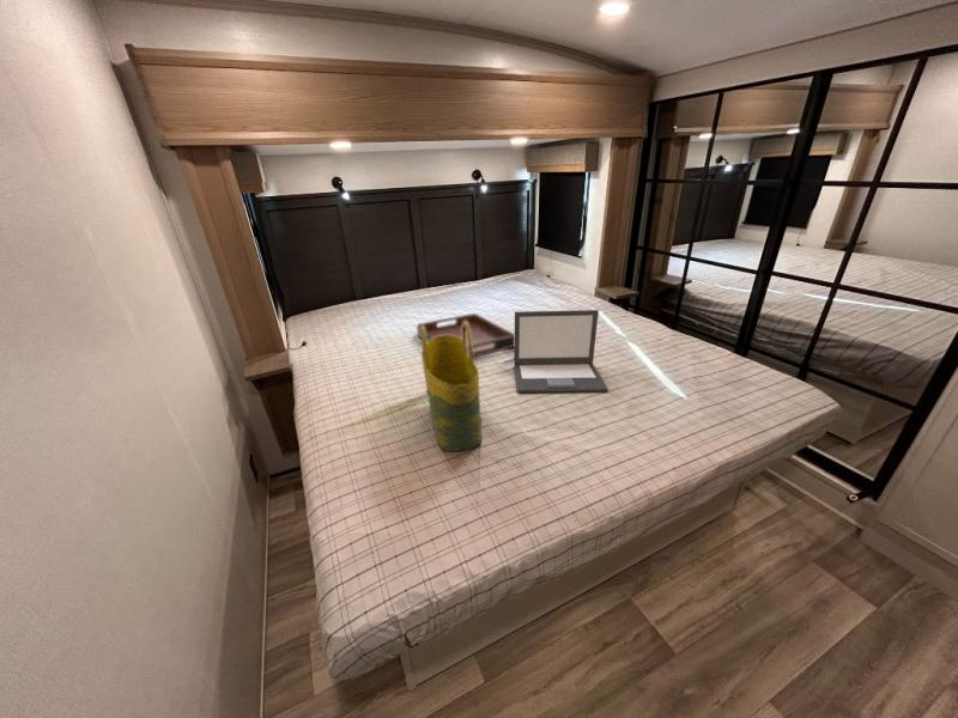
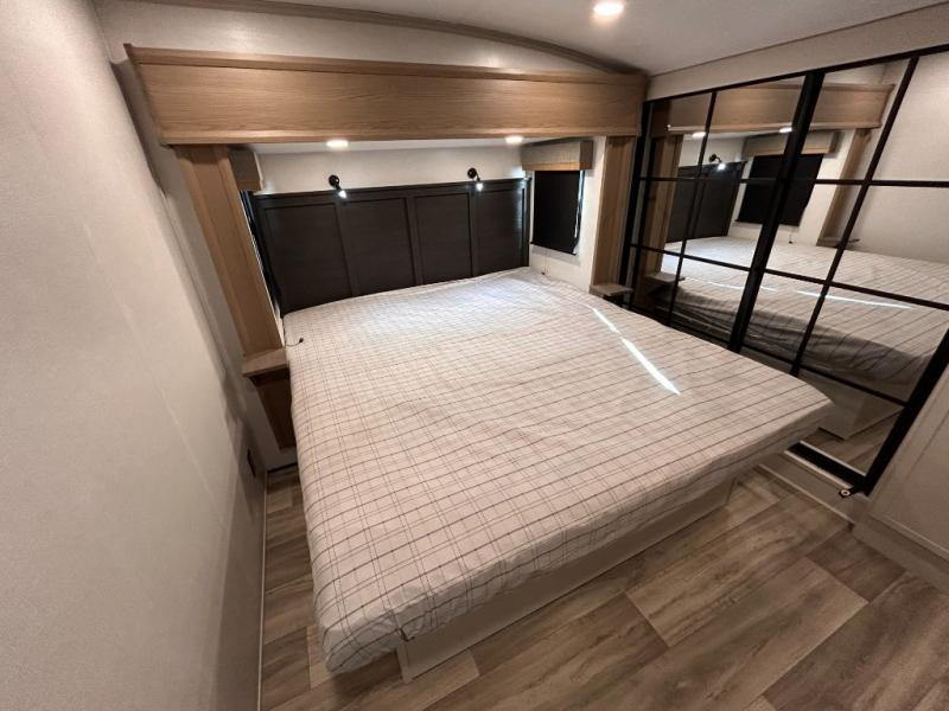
- serving tray (461, 334)
- tote bag (449, 376)
- laptop (558, 349)
